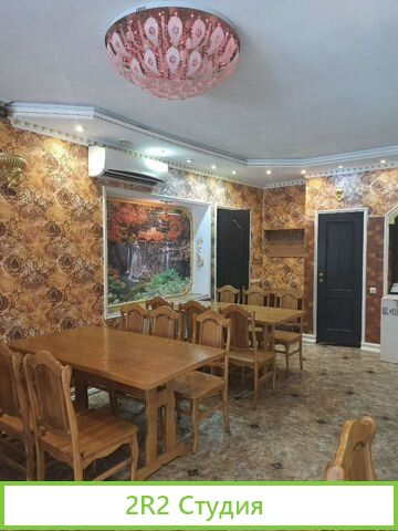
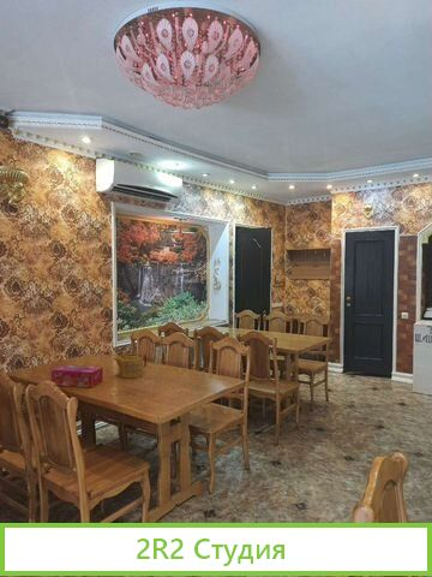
+ tissue box (77, 375)
+ teapot (130, 364)
